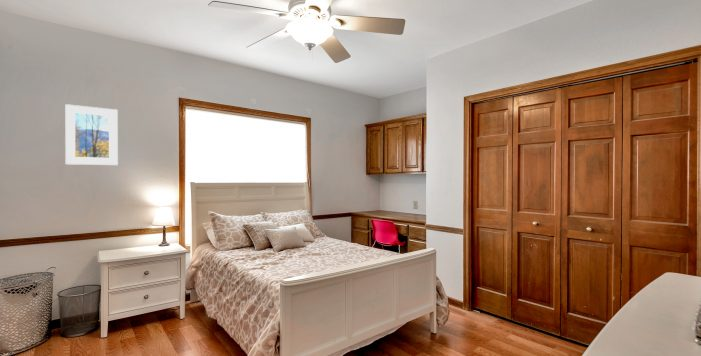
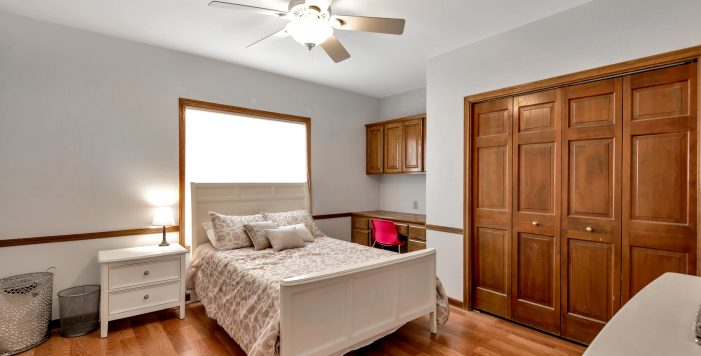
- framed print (92, 135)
